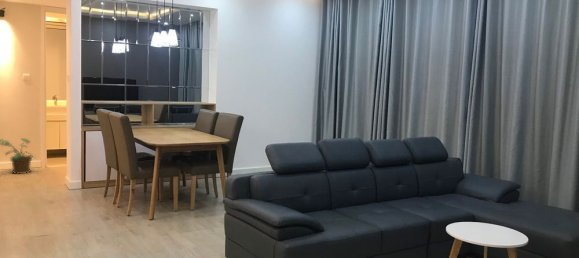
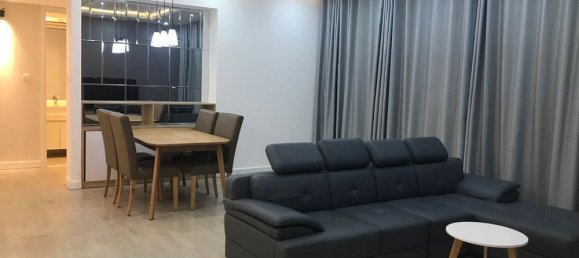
- potted plant (14, 155)
